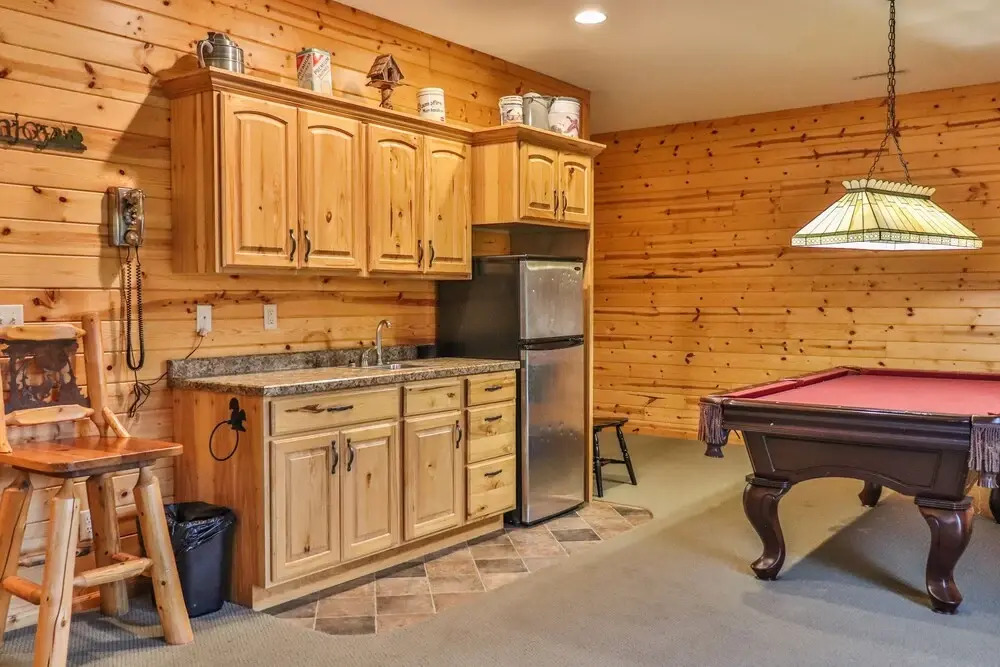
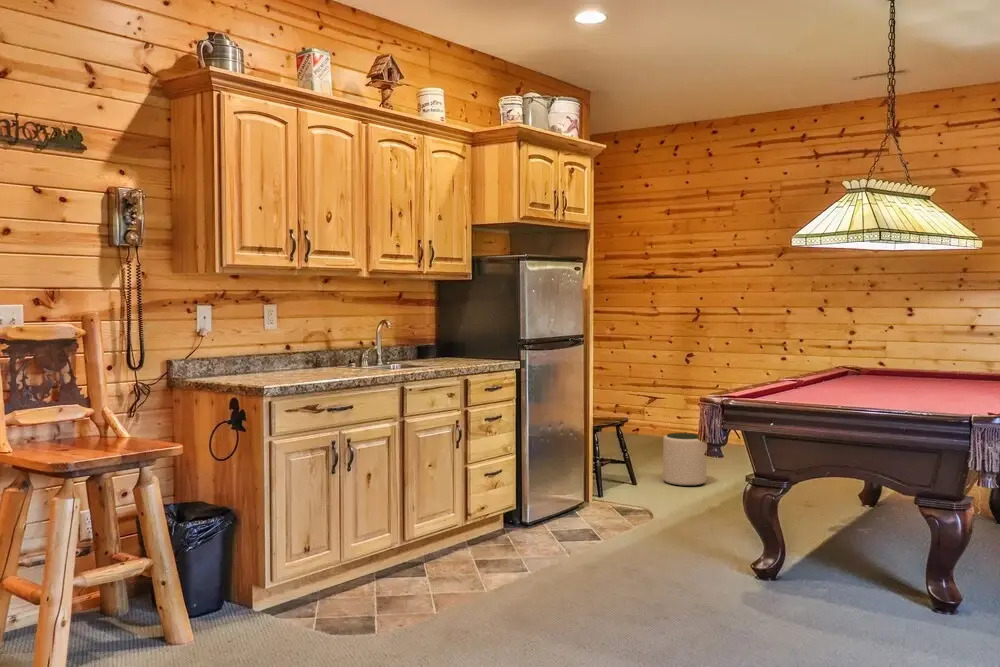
+ plant pot (684, 458)
